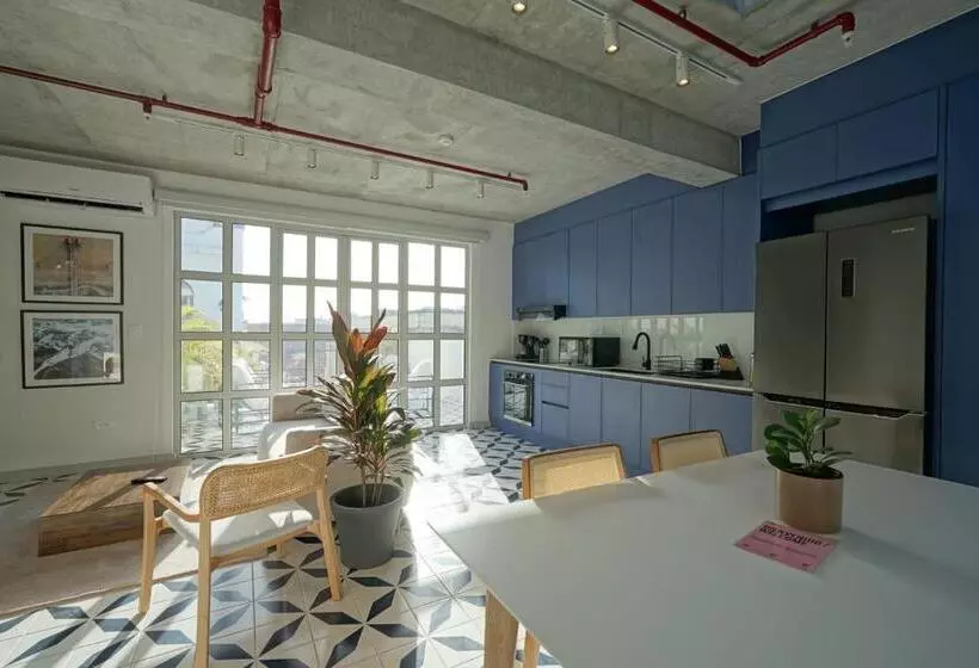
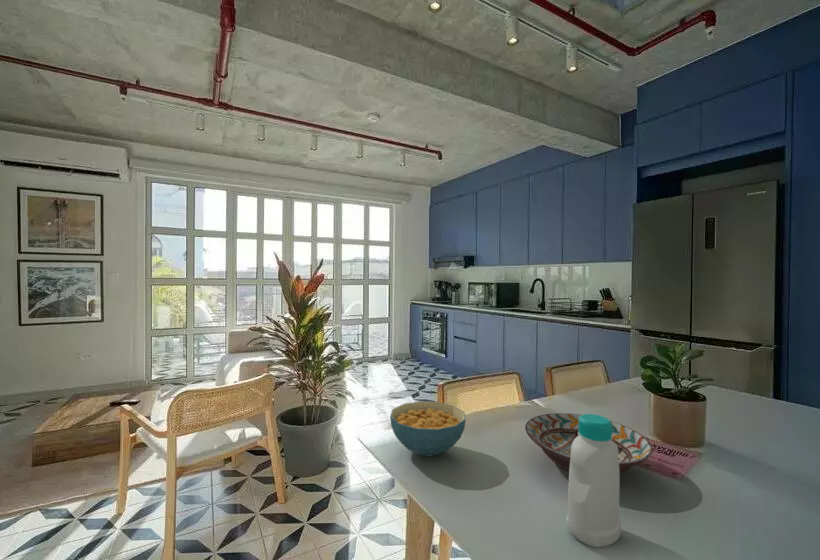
+ bottle (594, 475)
+ decorative bowl (571, 446)
+ cereal bowl (427, 432)
